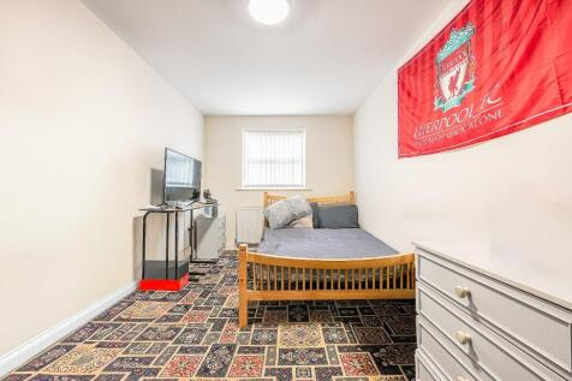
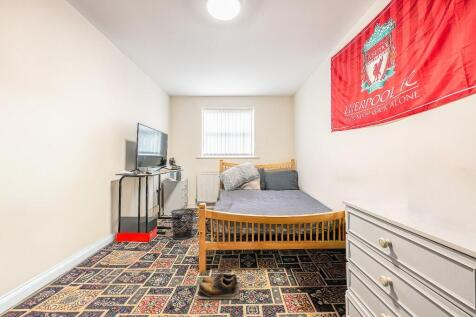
+ waste bin (182, 223)
+ shoes (219, 283)
